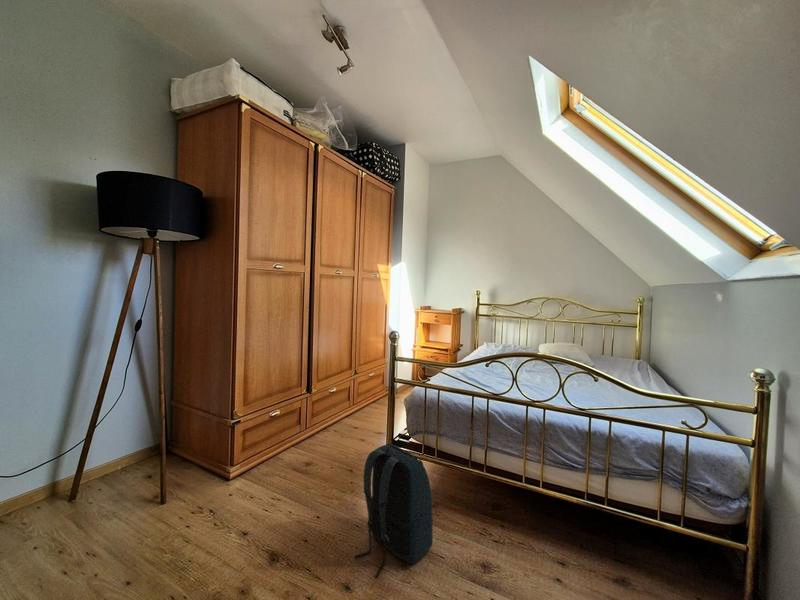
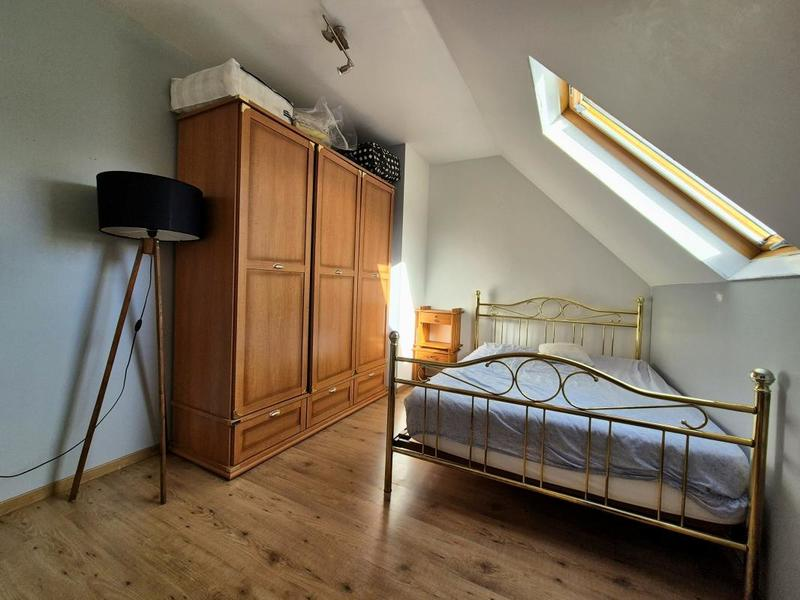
- backpack (393, 497)
